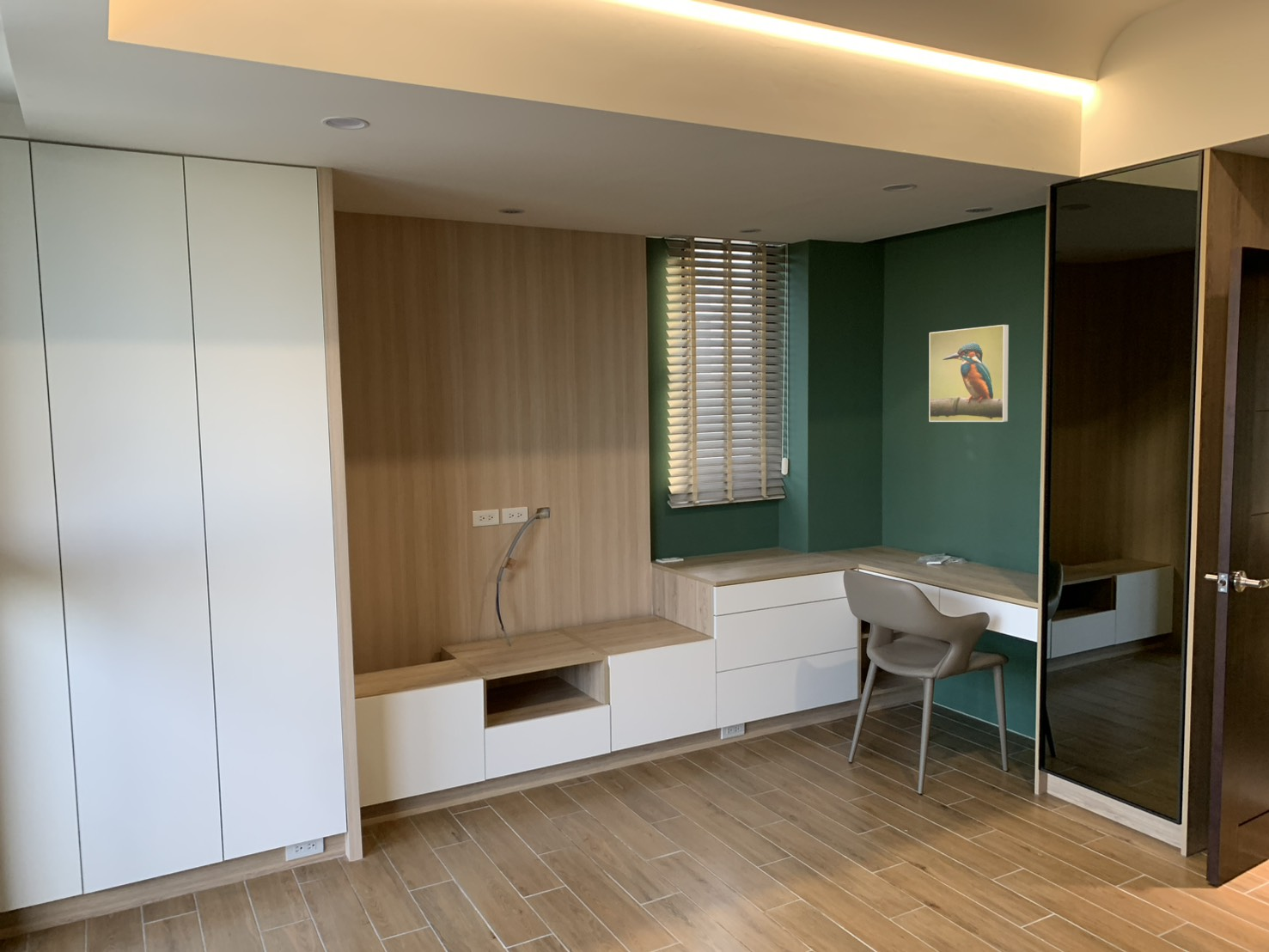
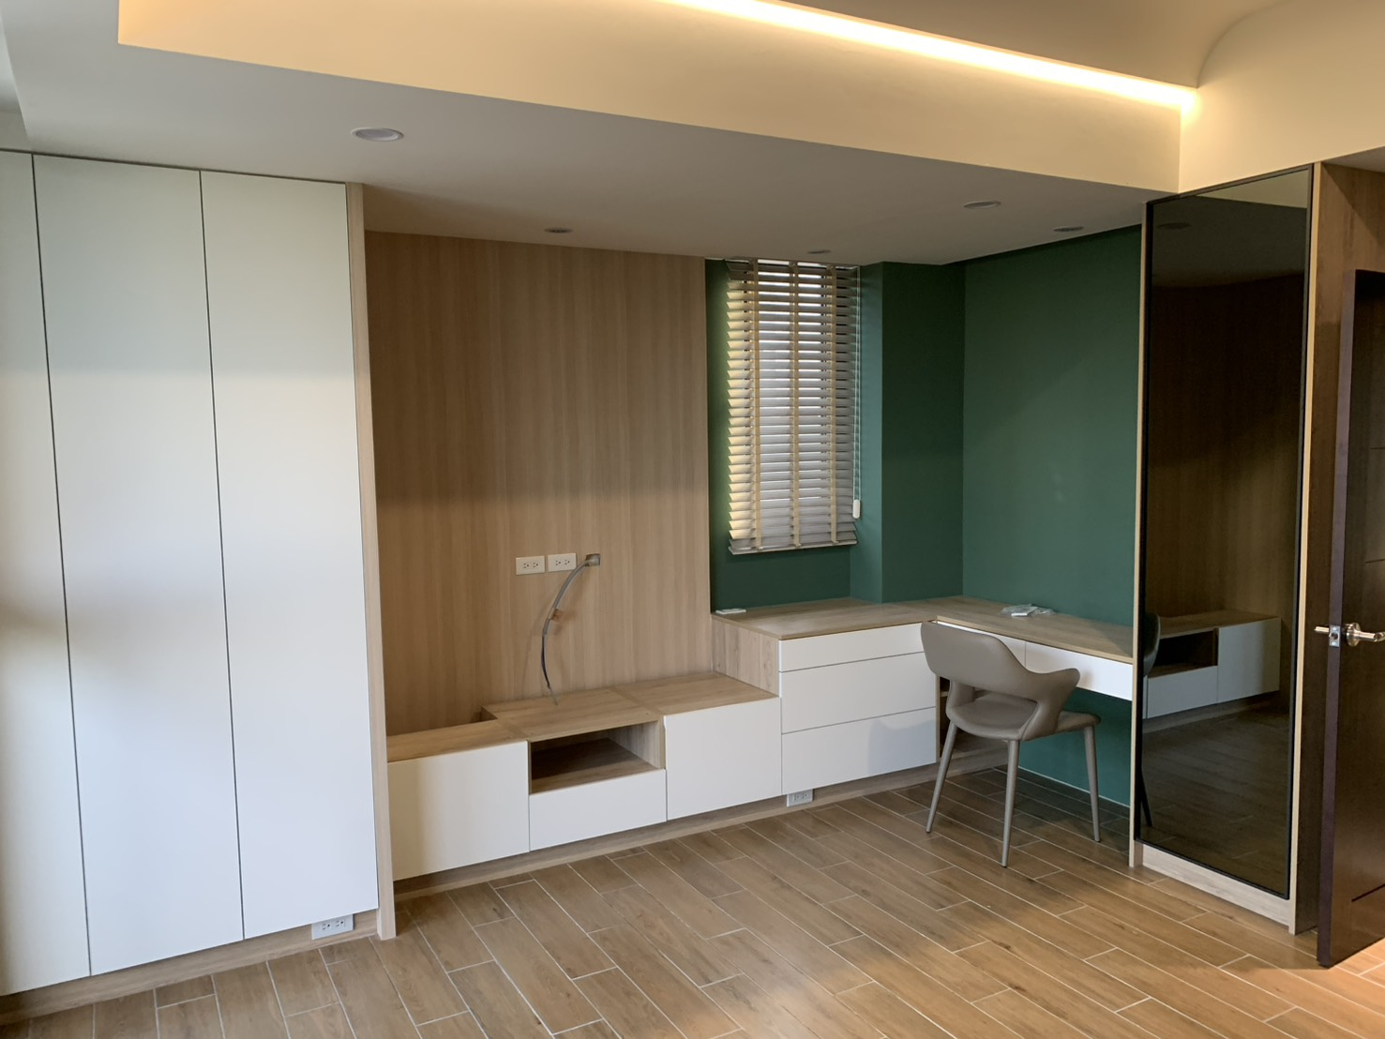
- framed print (967, 375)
